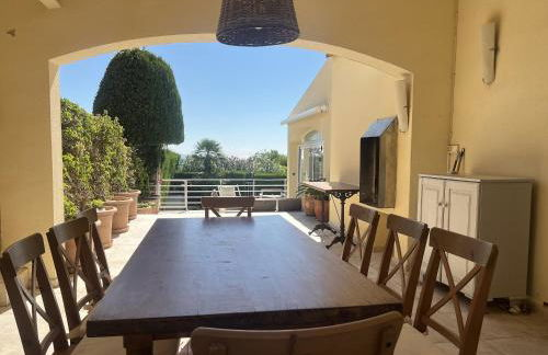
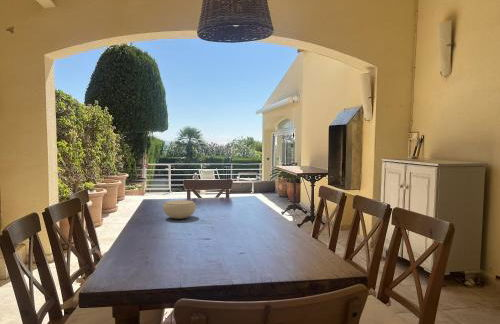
+ bowl (179, 210)
